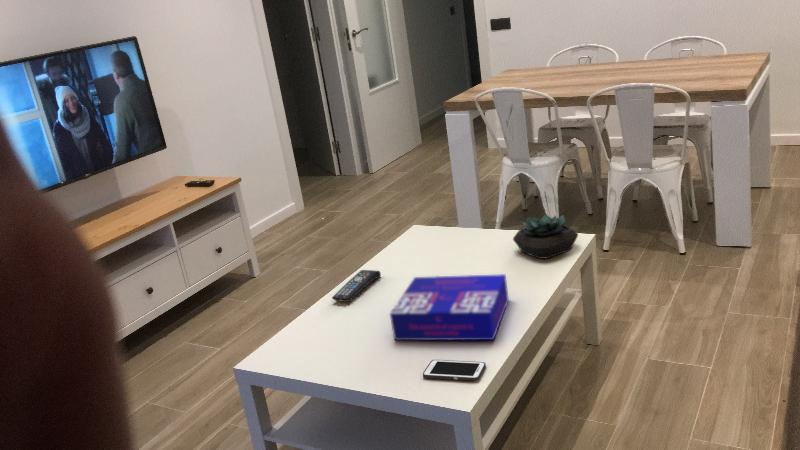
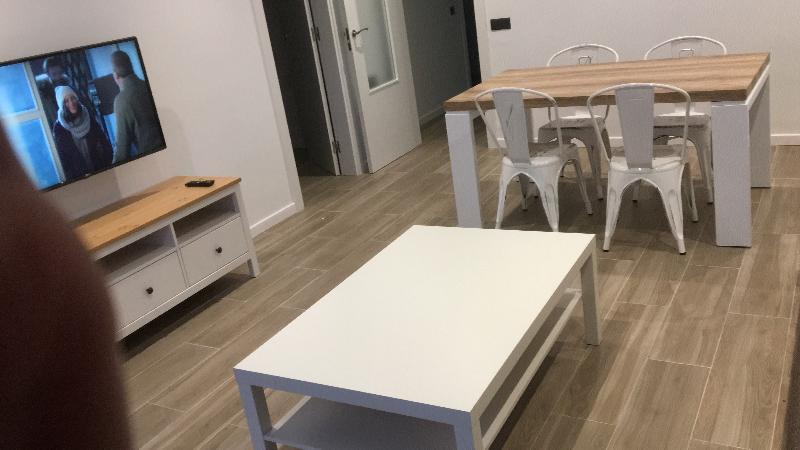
- cell phone (454, 370)
- remote control (357, 284)
- succulent plant (544, 234)
- board game (451, 306)
